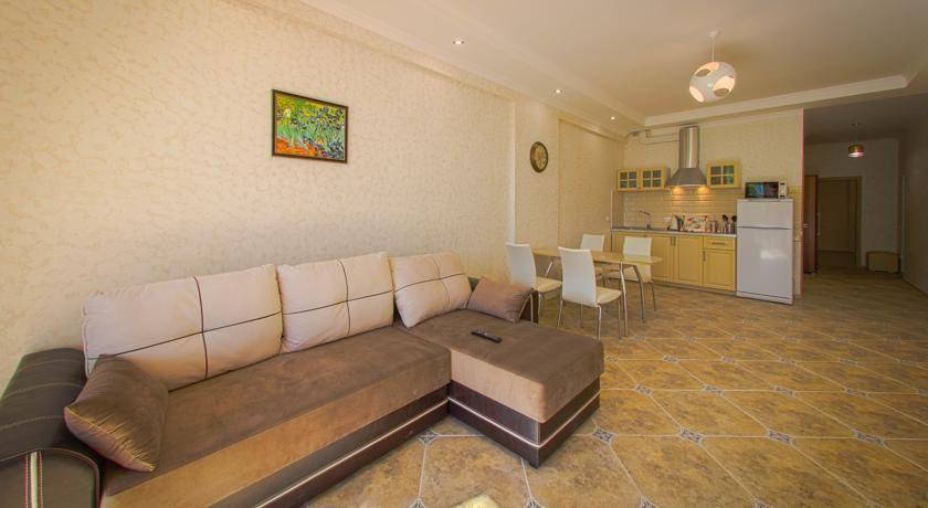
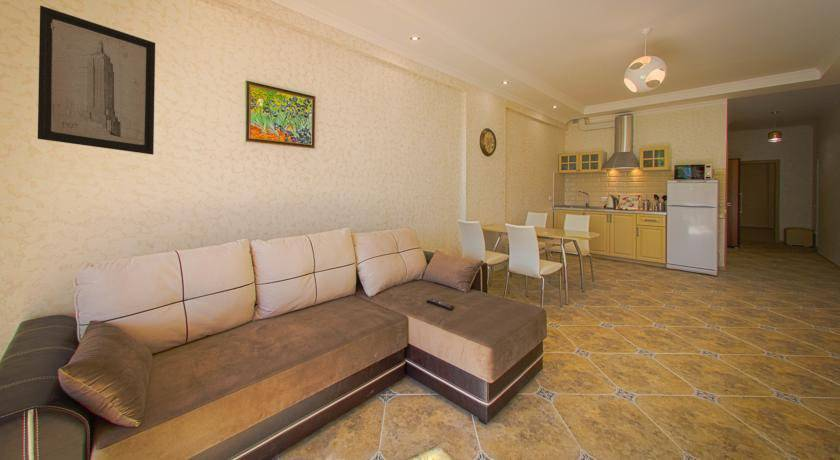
+ wall art (101, 86)
